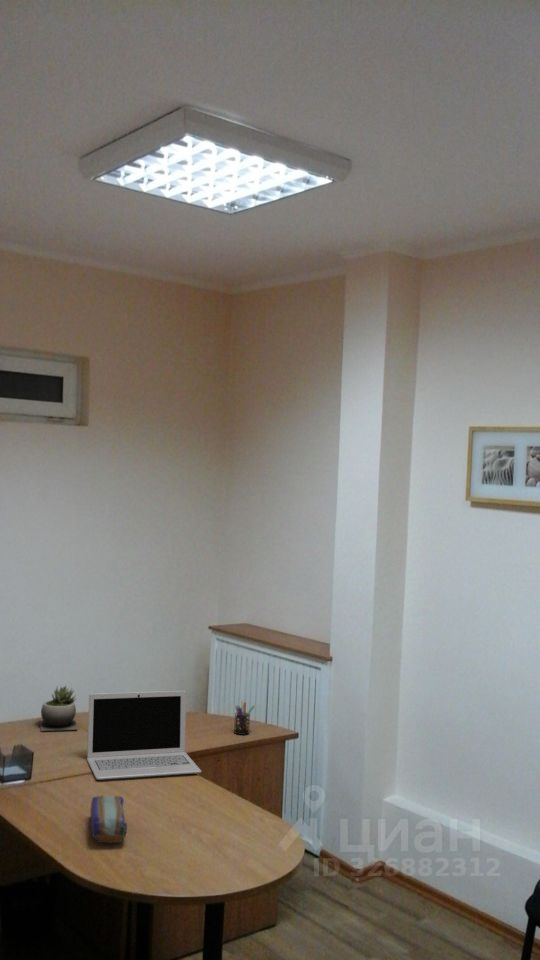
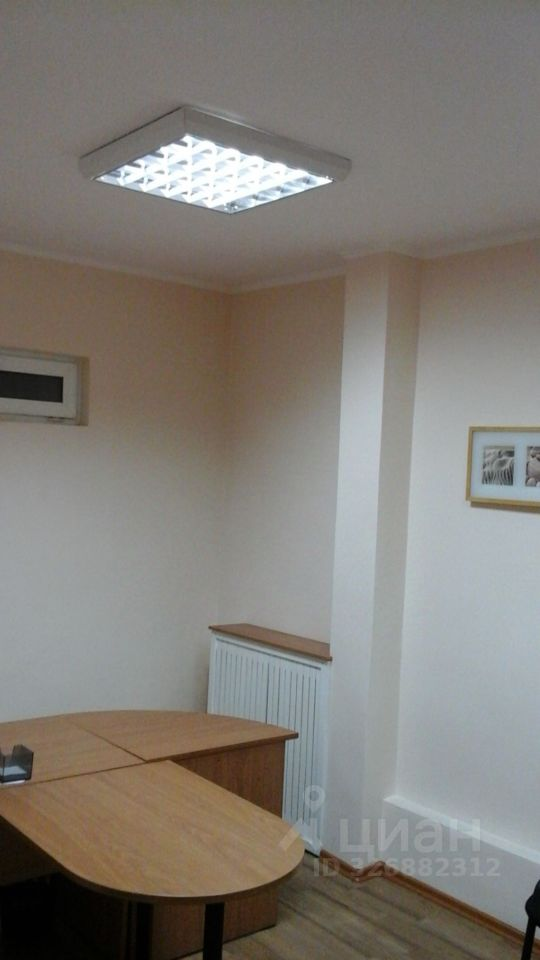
- laptop (144, 732)
- pencil case (108, 817)
- pen holder (244, 716)
- succulent plant (59, 705)
